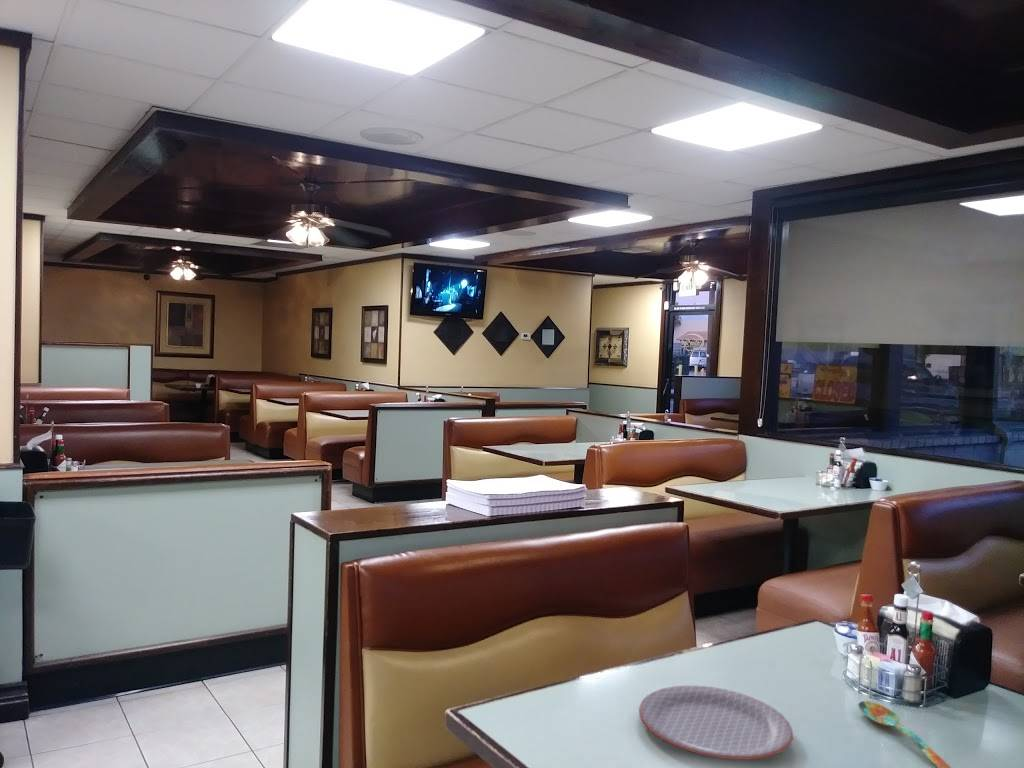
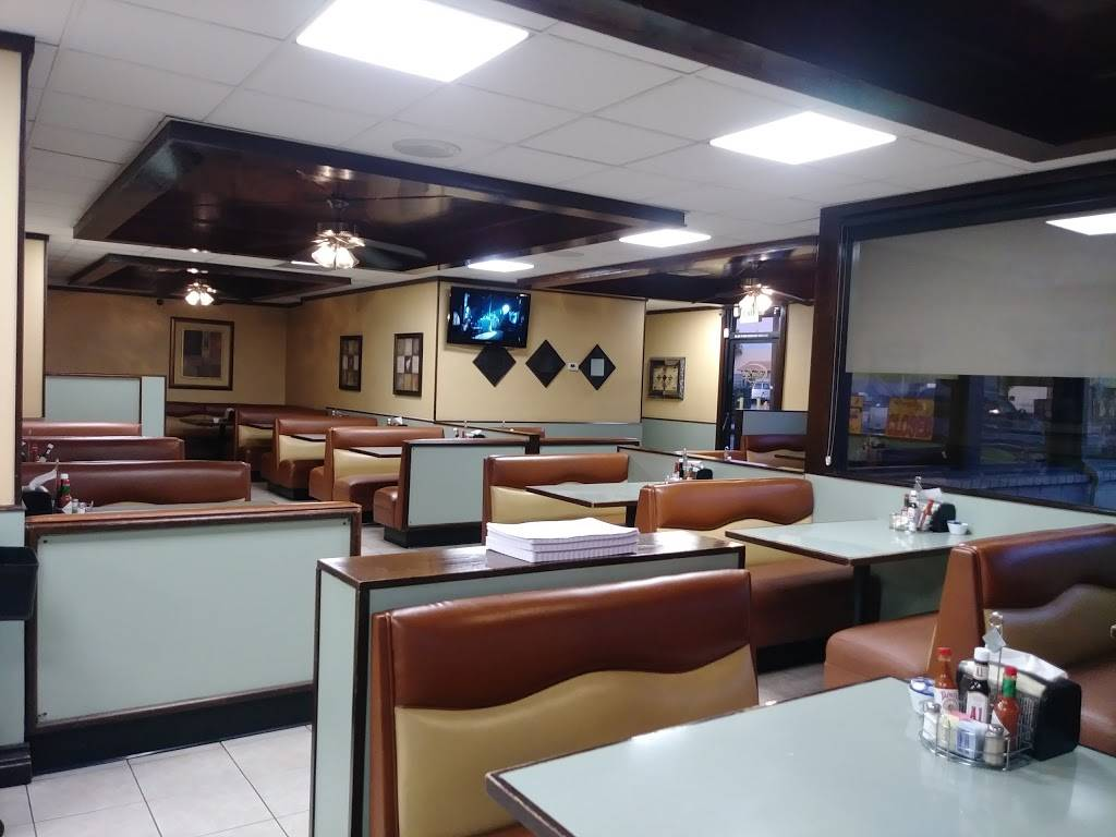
- plate (713, 723)
- spoon (907, 735)
